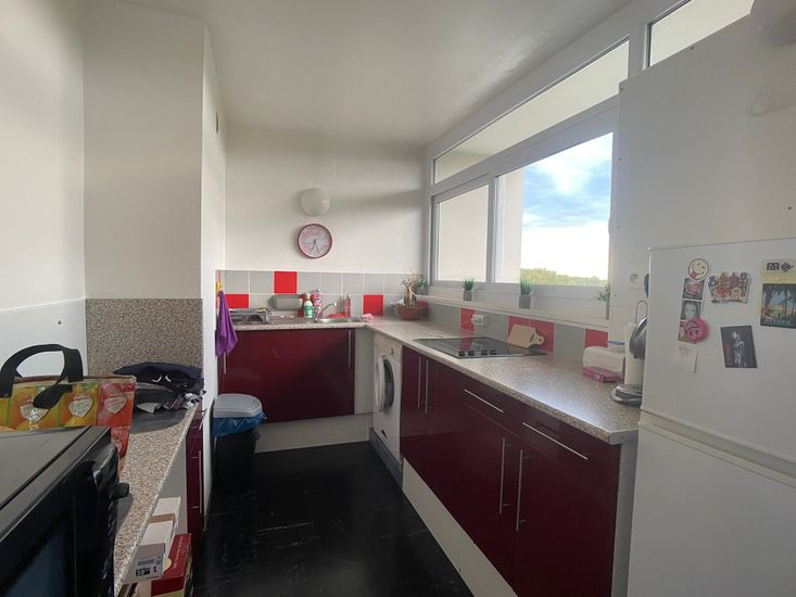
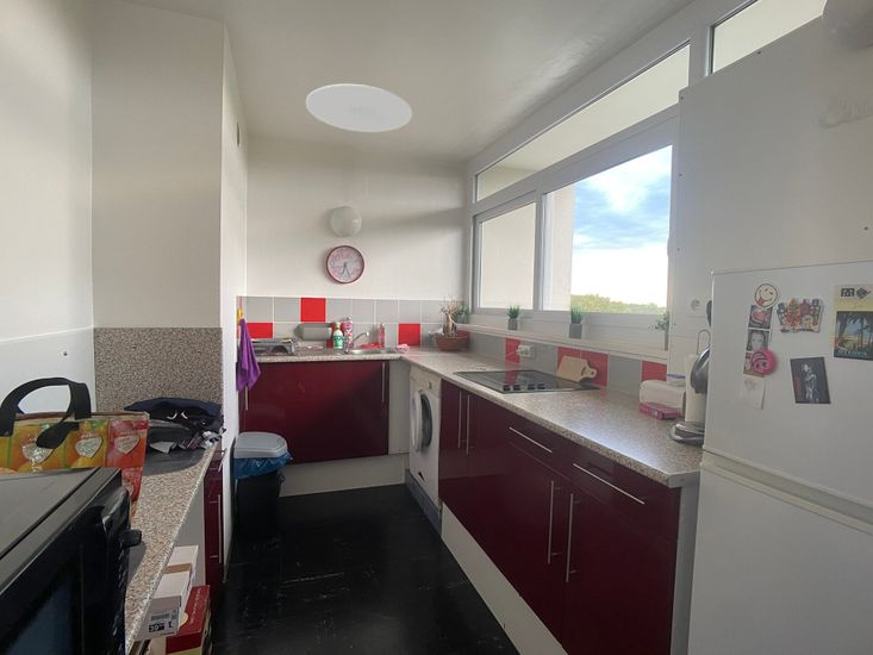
+ ceiling light (360, 106)
